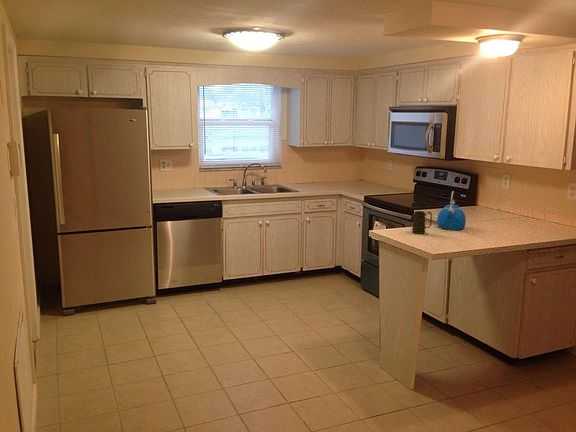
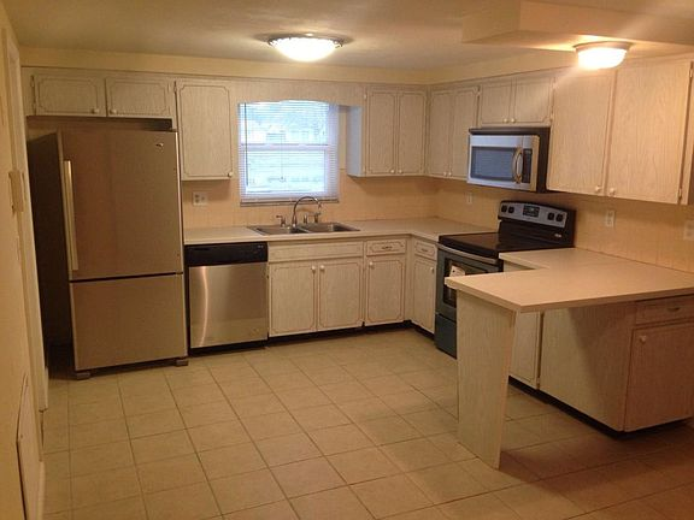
- kettle (451, 209)
- mug (422, 222)
